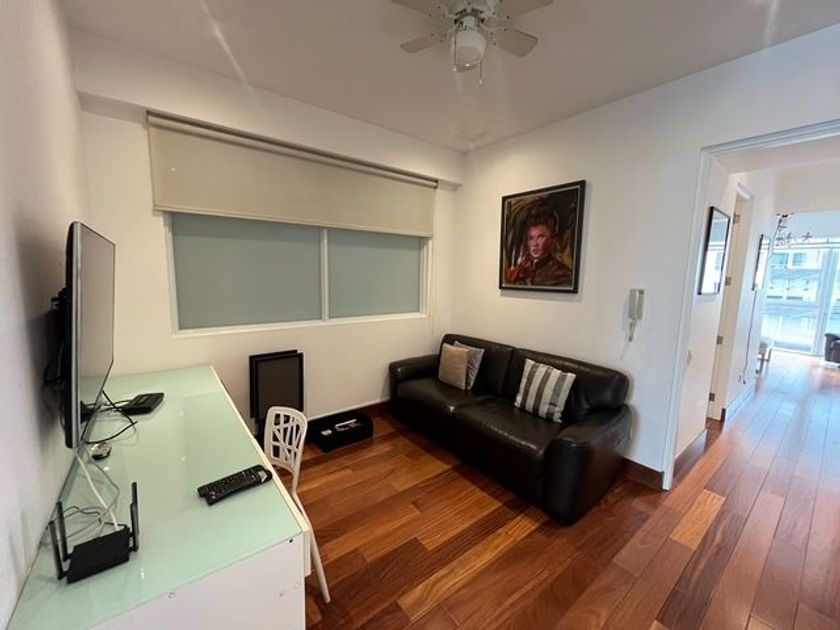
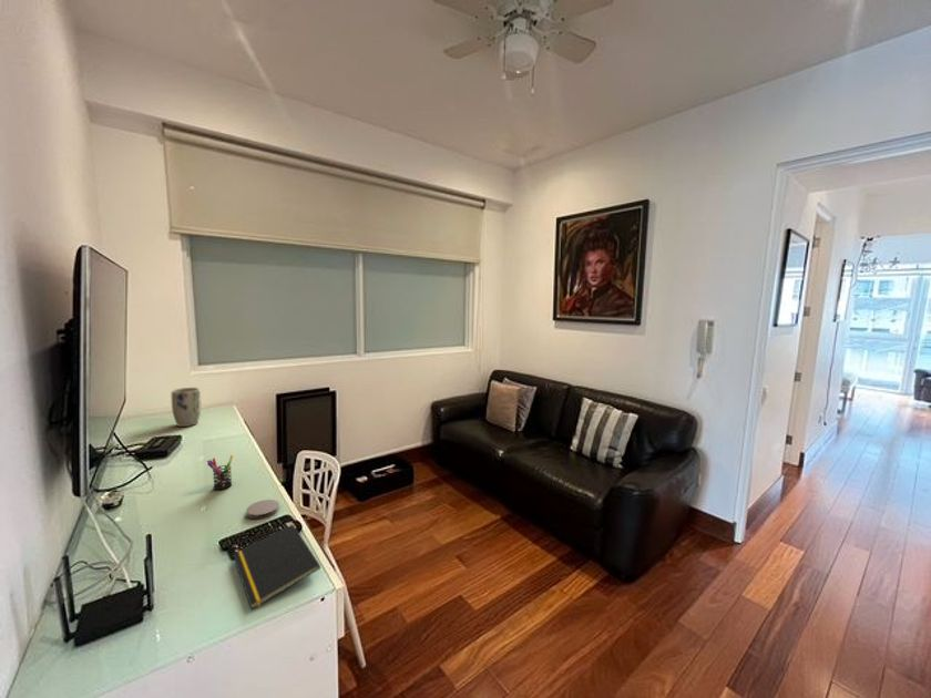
+ plant pot (186, 407)
+ notepad (275, 561)
+ pen holder (222, 471)
+ coaster (263, 509)
